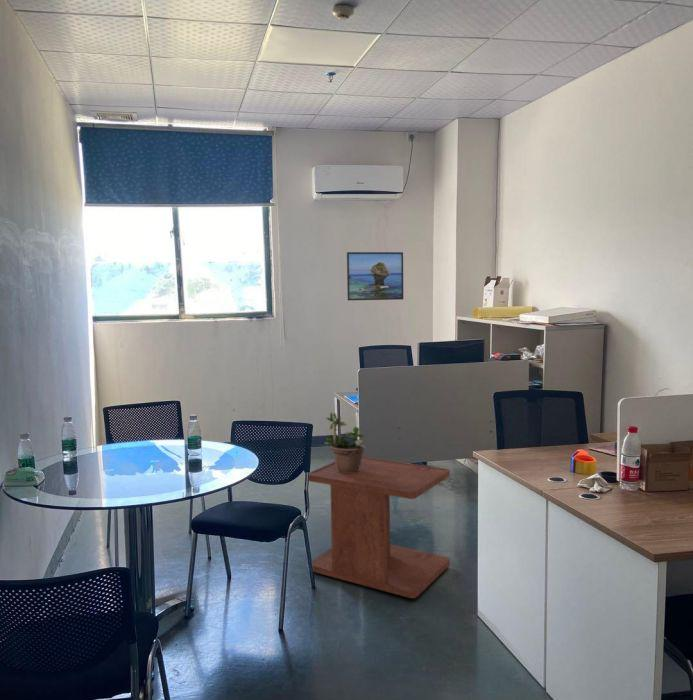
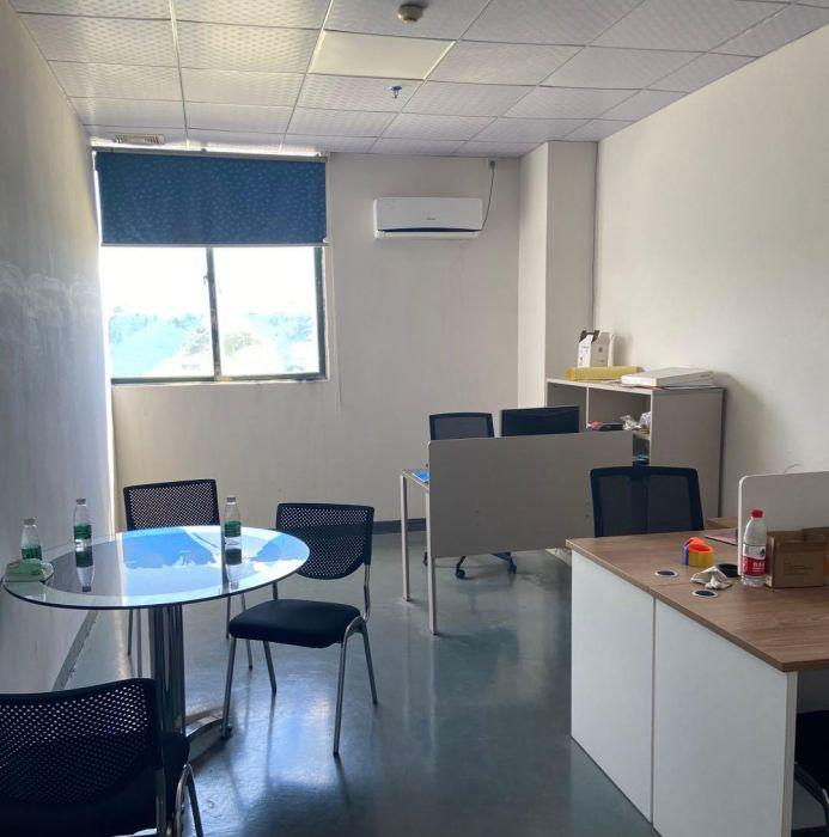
- side table (378, 521)
- potted plant (347, 436)
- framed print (375, 276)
